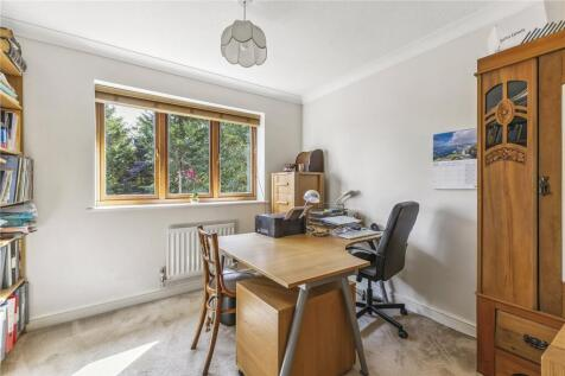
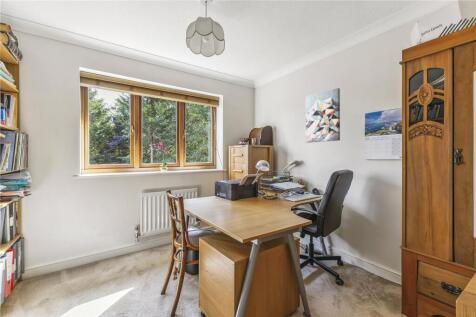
+ wall art (321, 117)
